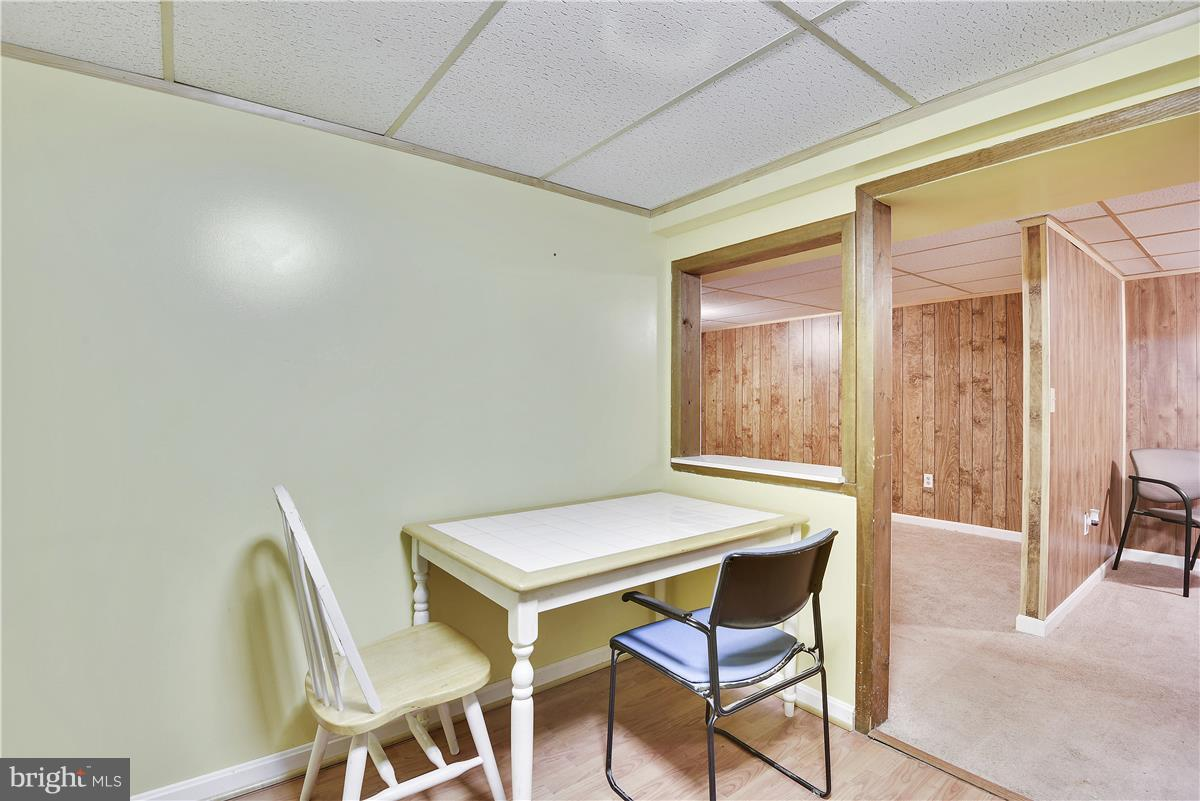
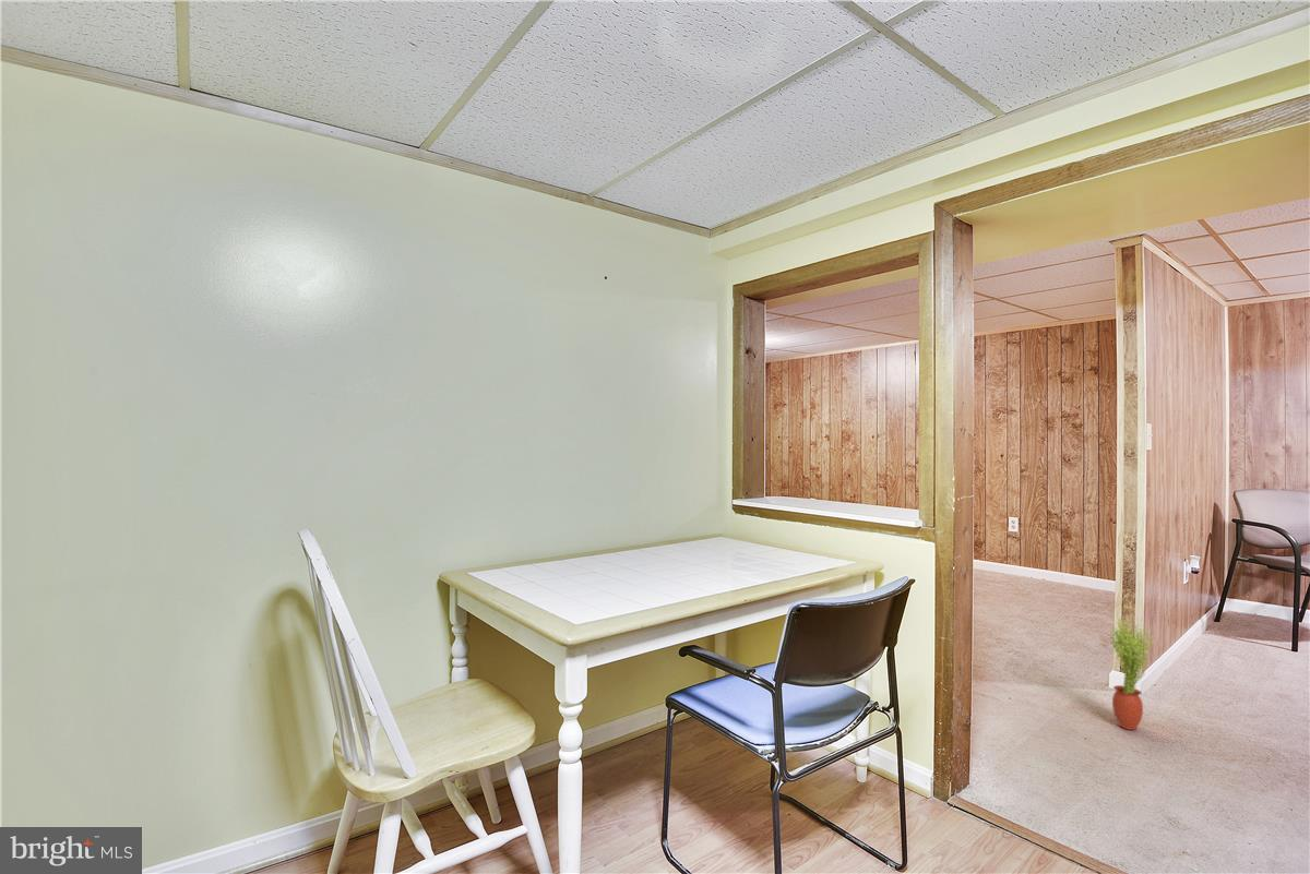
+ potted plant (1132, 674)
